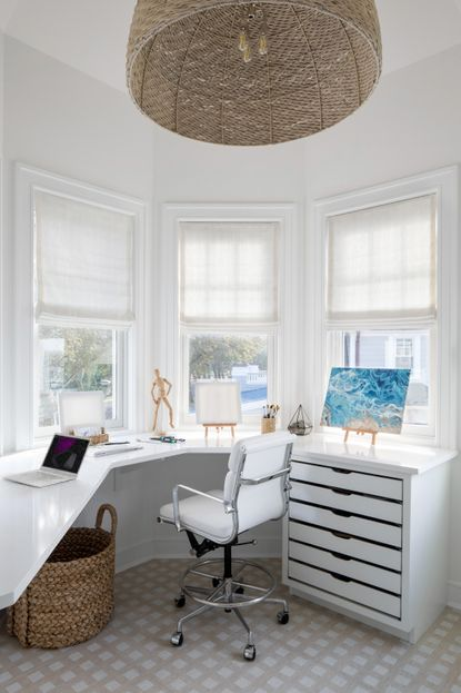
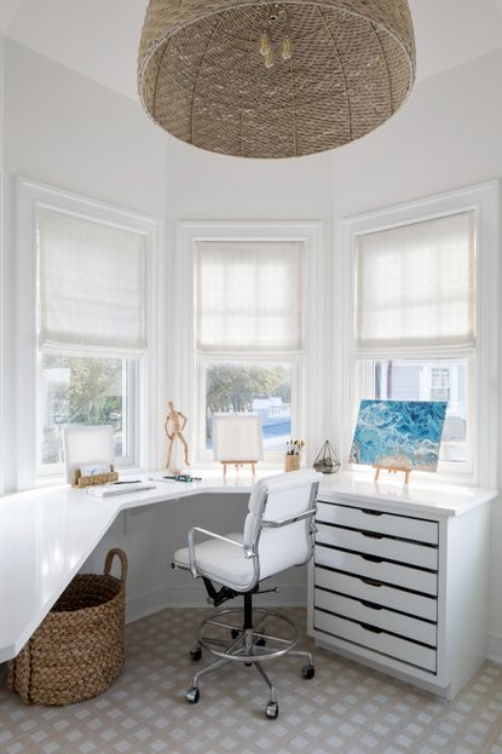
- laptop (48, 455)
